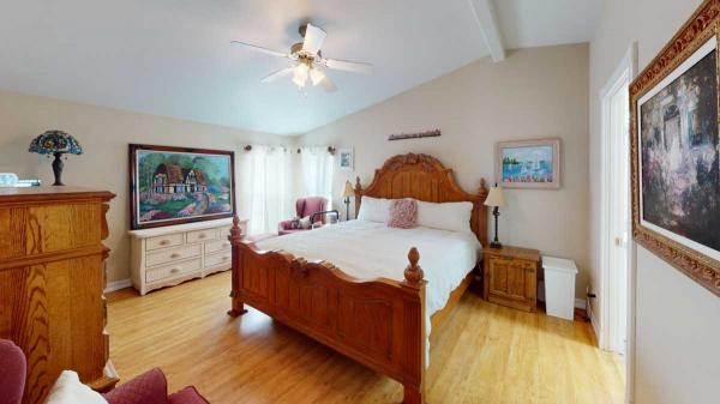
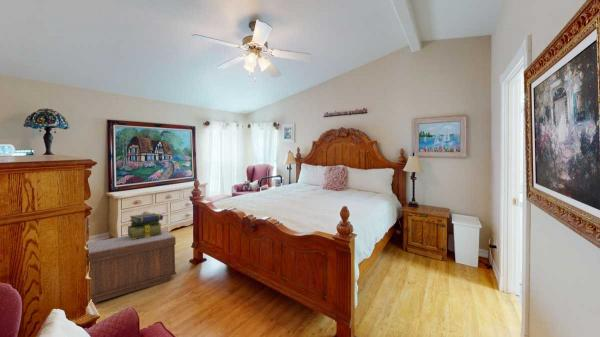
+ bench (129, 261)
+ stack of books (145, 224)
